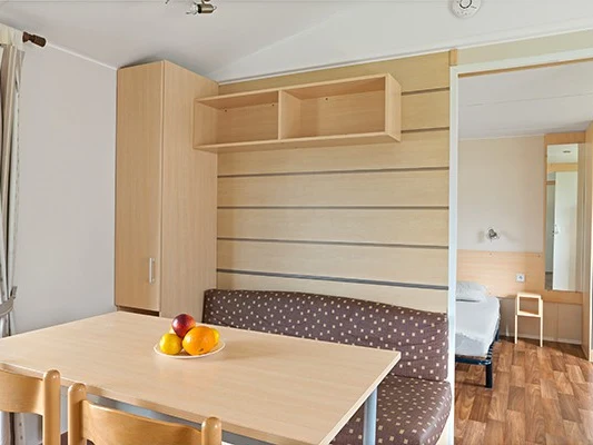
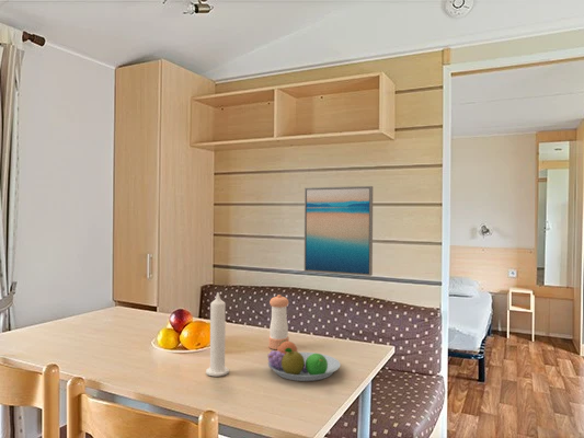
+ candle (217, 332)
+ fruit bowl (304, 357)
+ pepper shaker (278, 320)
+ wall art (337, 230)
